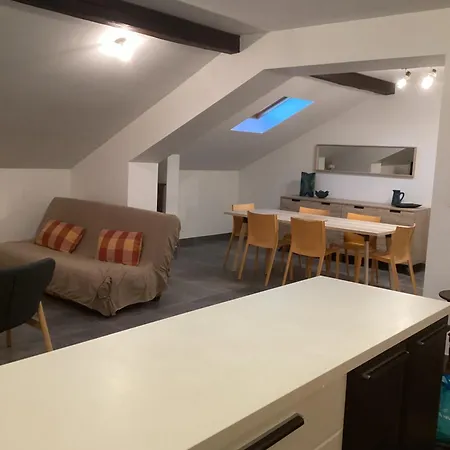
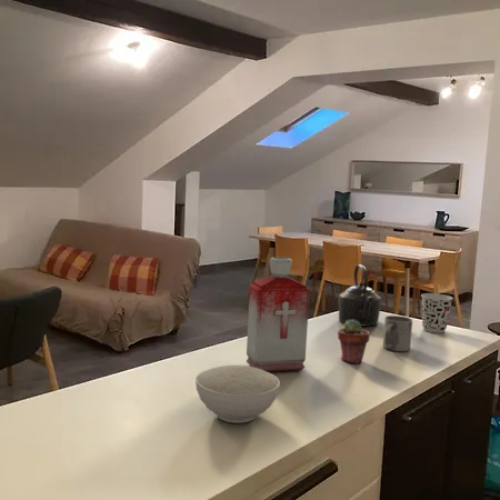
+ mug (394, 333)
+ bottle (278, 313)
+ cup (434, 312)
+ kettle (362, 296)
+ bowl (237, 392)
+ potted succulent (352, 339)
